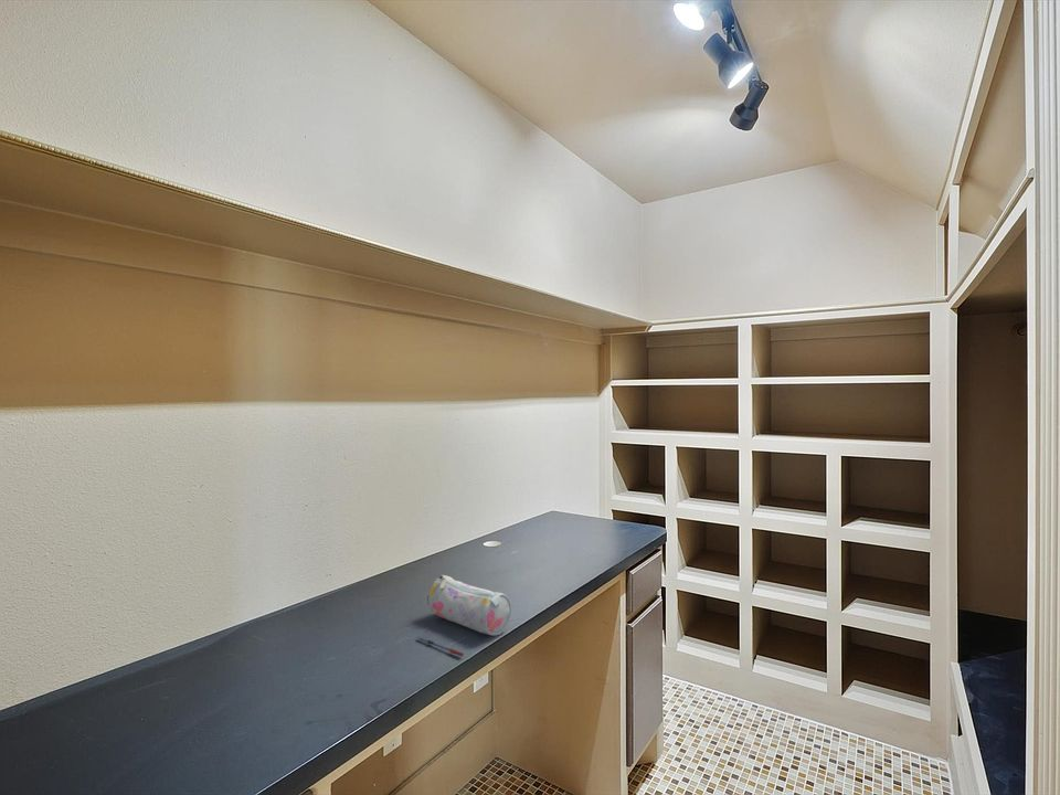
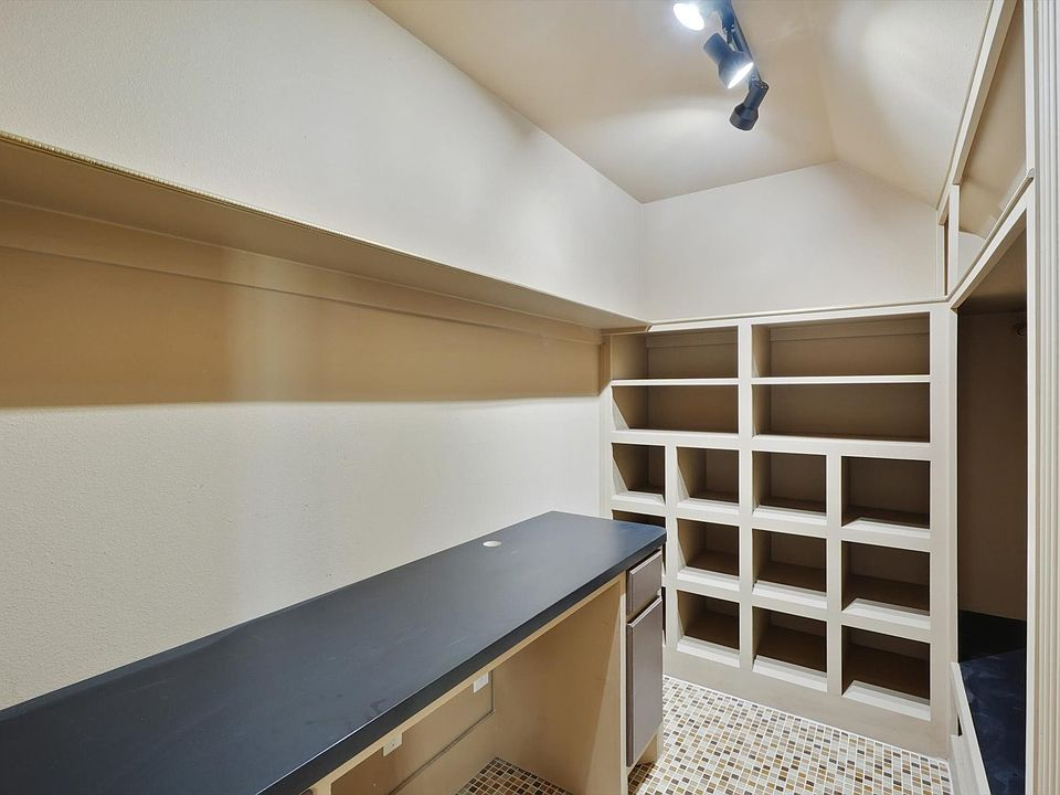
- pencil case (468, 603)
- pen (438, 645)
